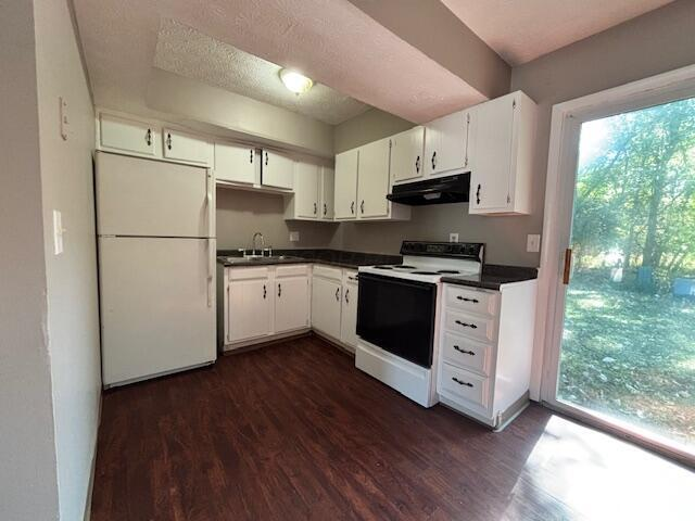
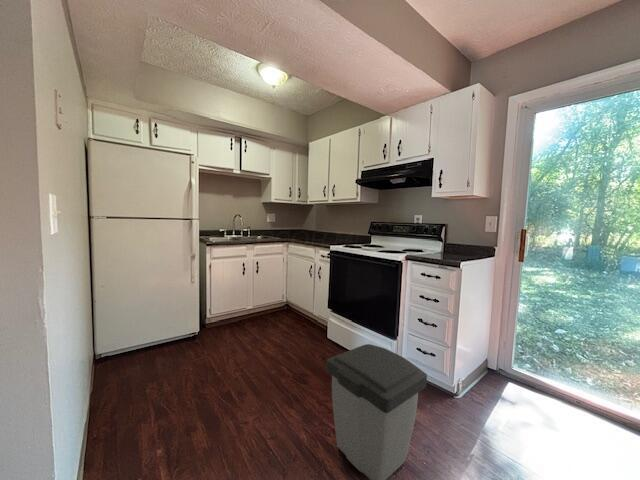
+ trash can (371, 408)
